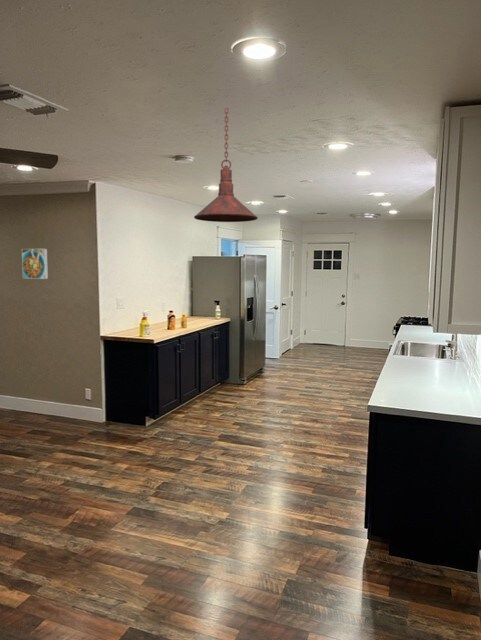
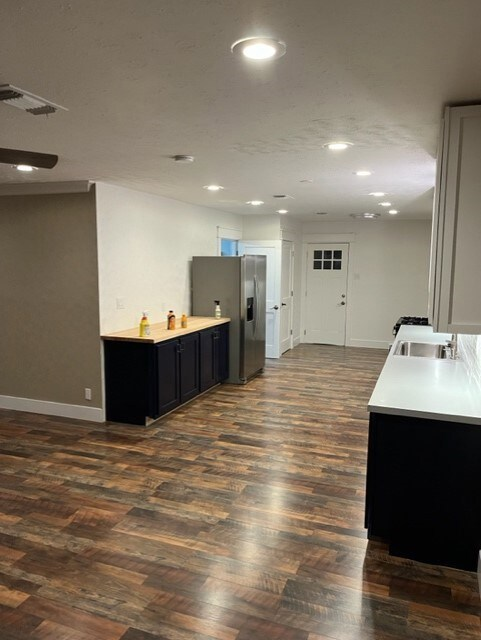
- pendant light (226, 161)
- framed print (34, 263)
